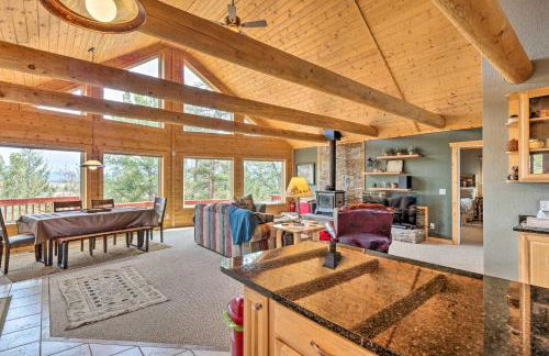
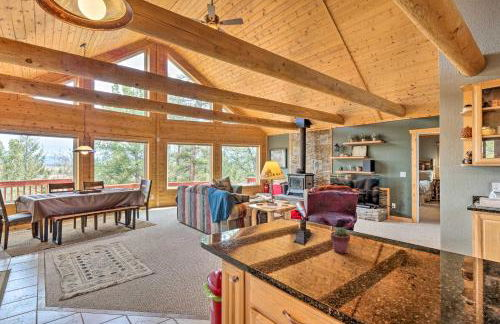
+ potted succulent (340, 239)
